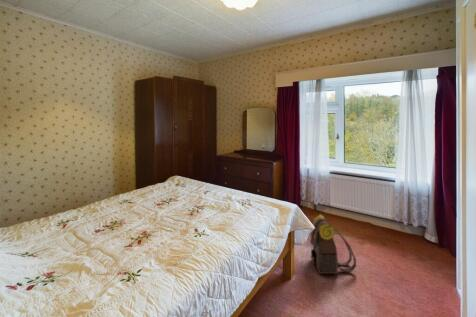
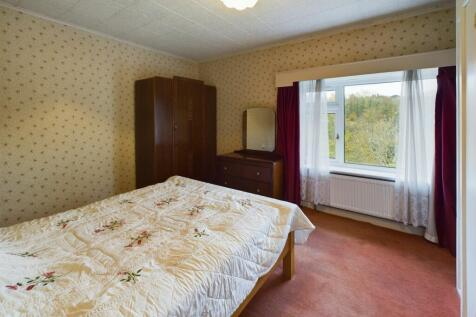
- backpack (331, 243)
